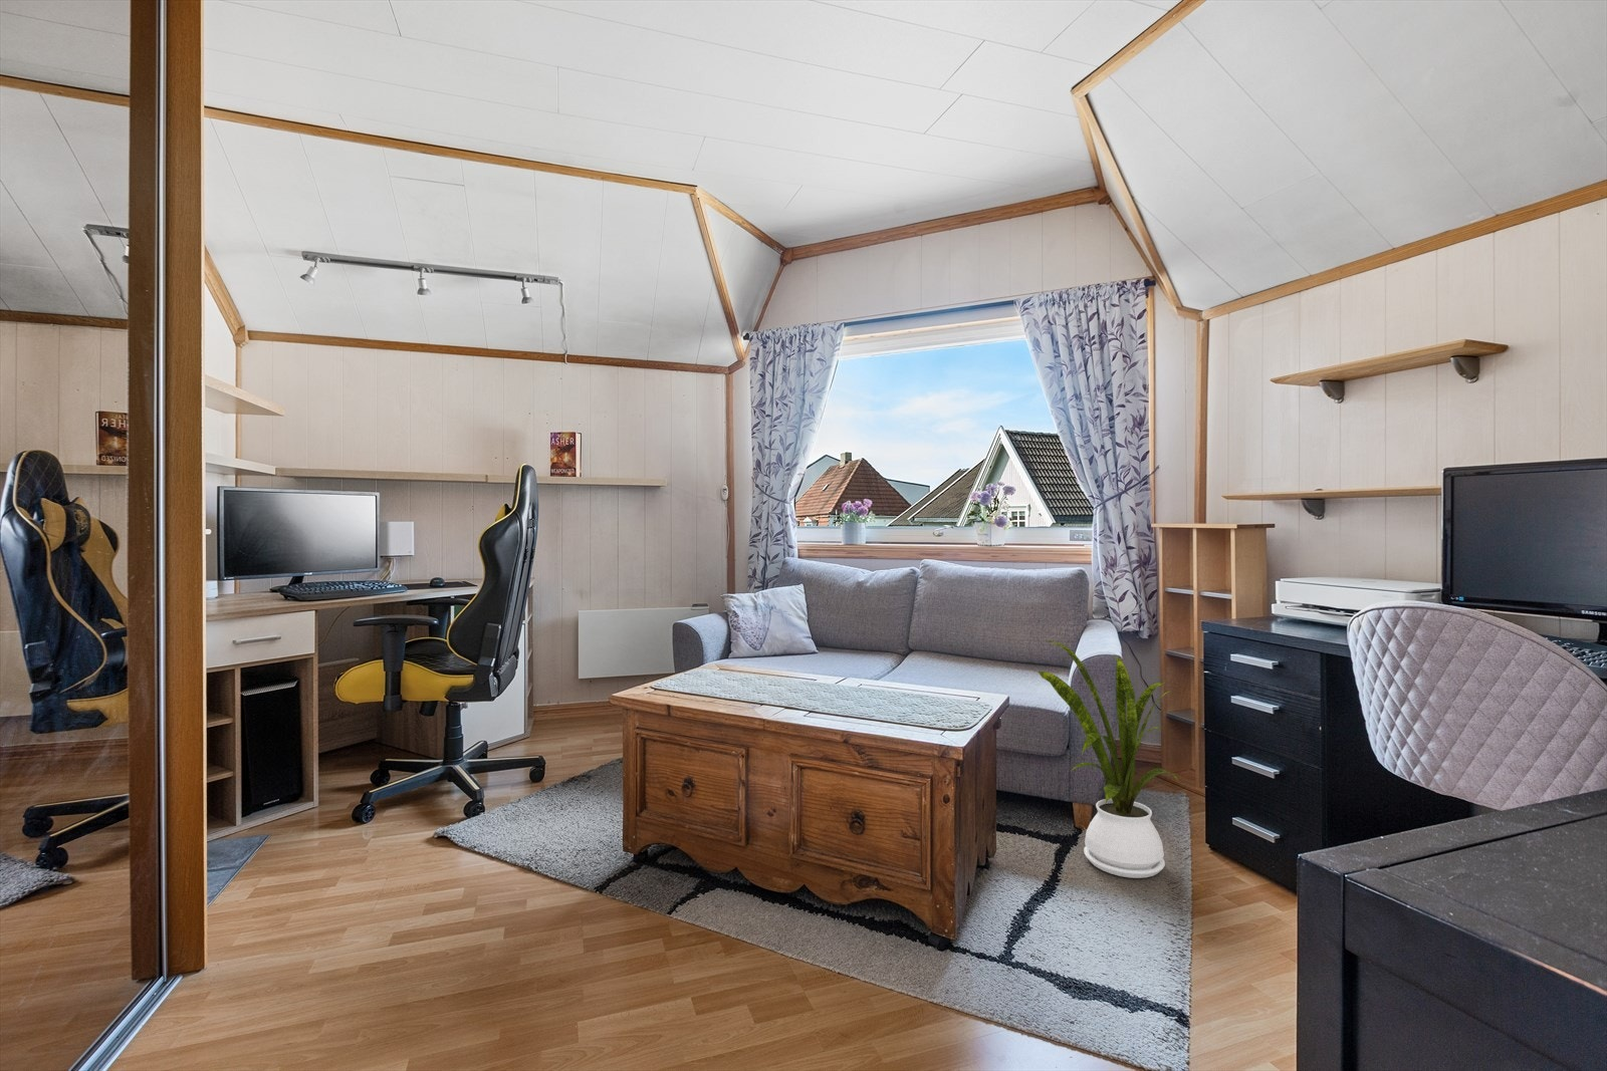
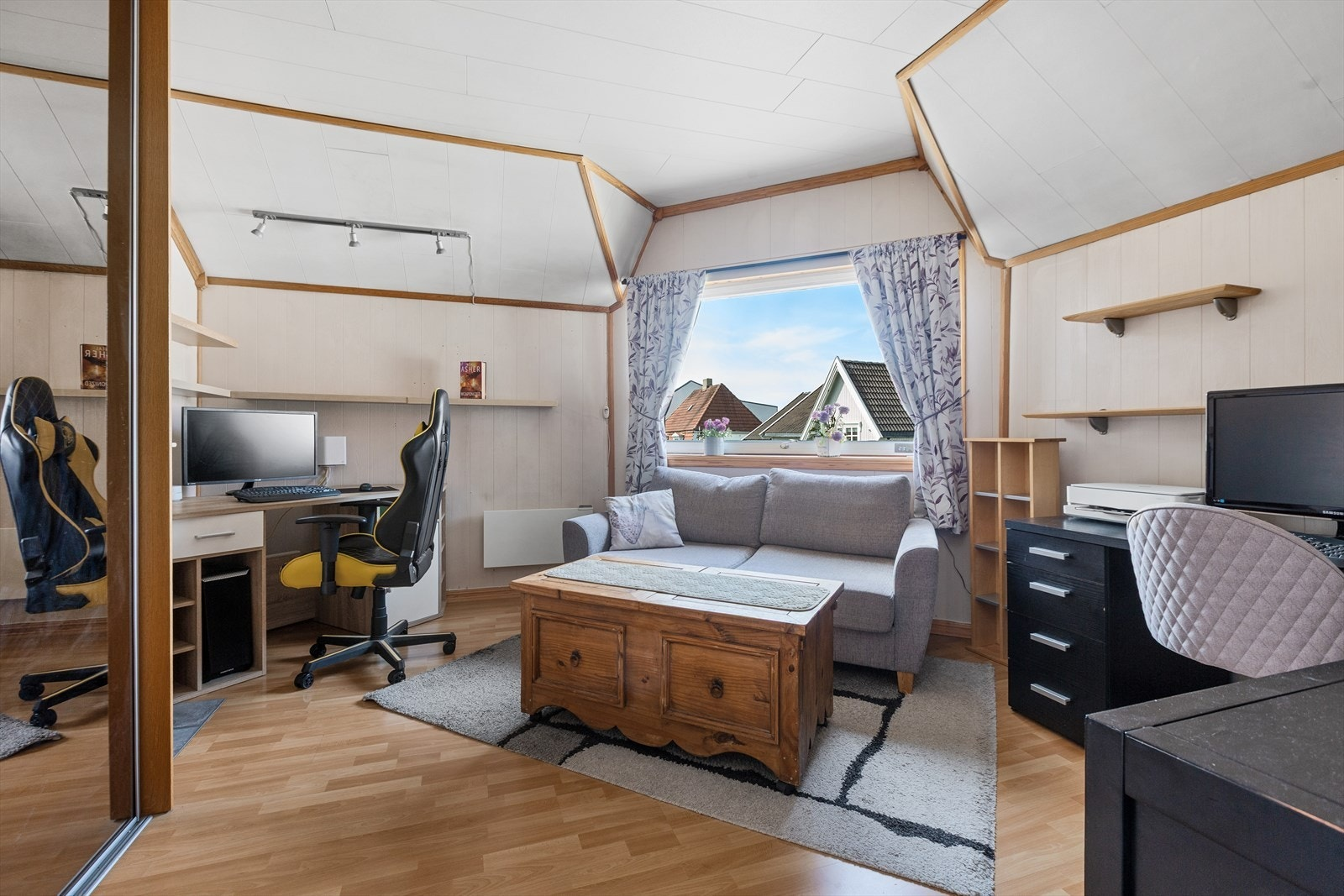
- house plant (1113, 749)
